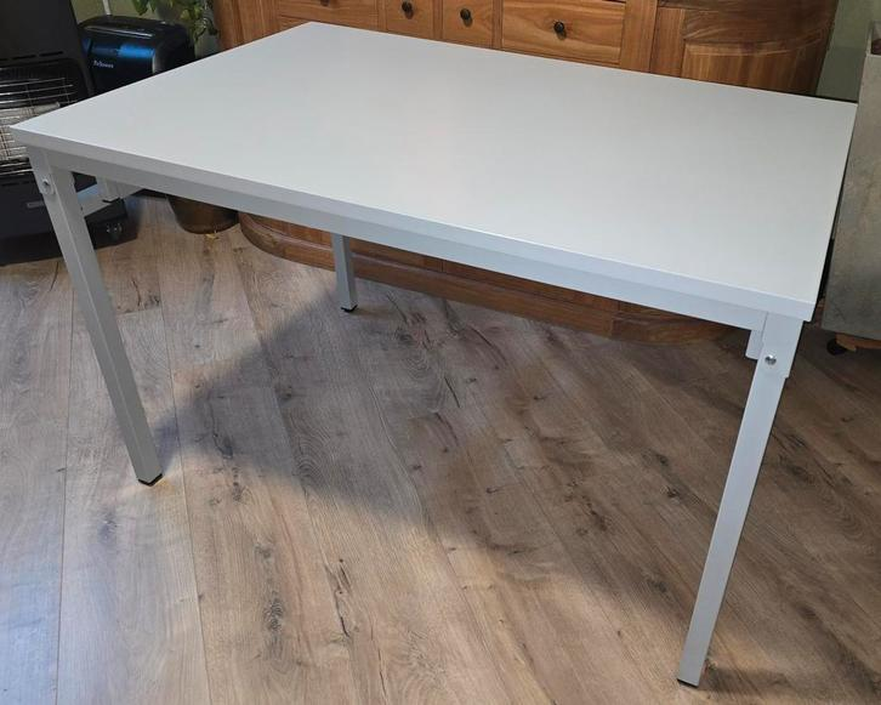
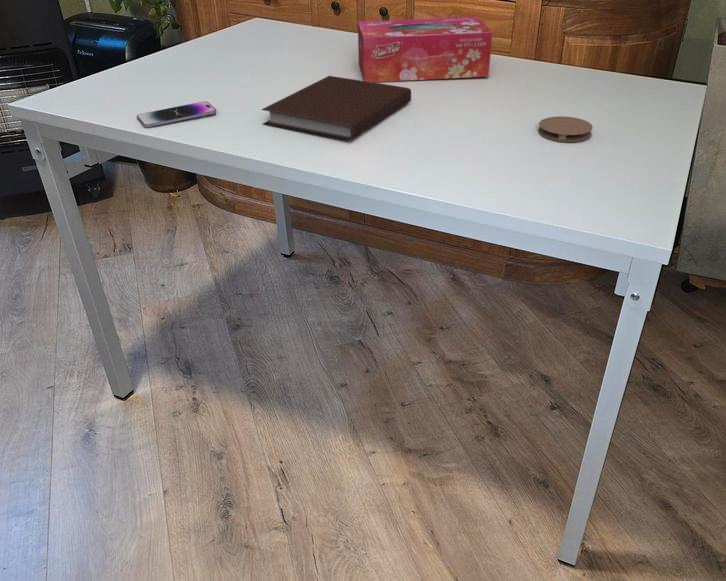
+ tissue box (422, 48)
+ smartphone (176, 113)
+ coaster (565, 128)
+ notebook (339, 105)
